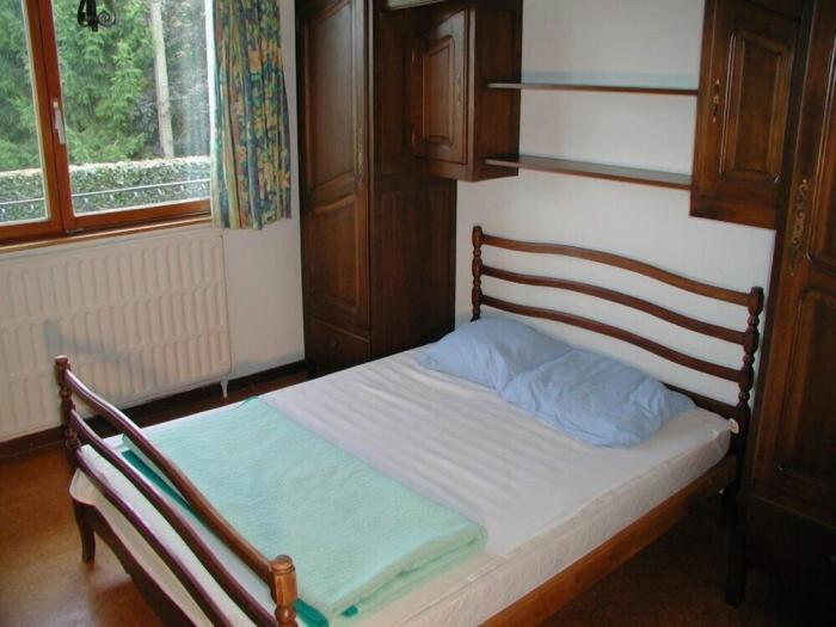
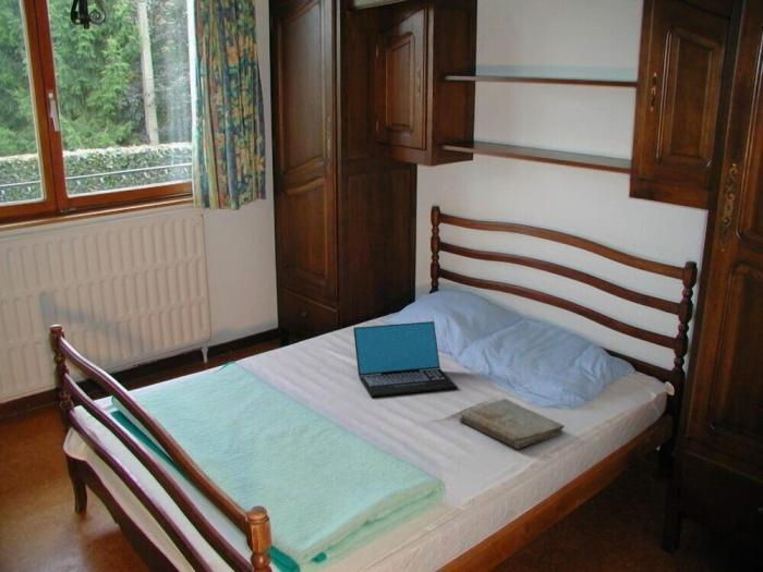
+ laptop (403, 356)
+ book (510, 422)
